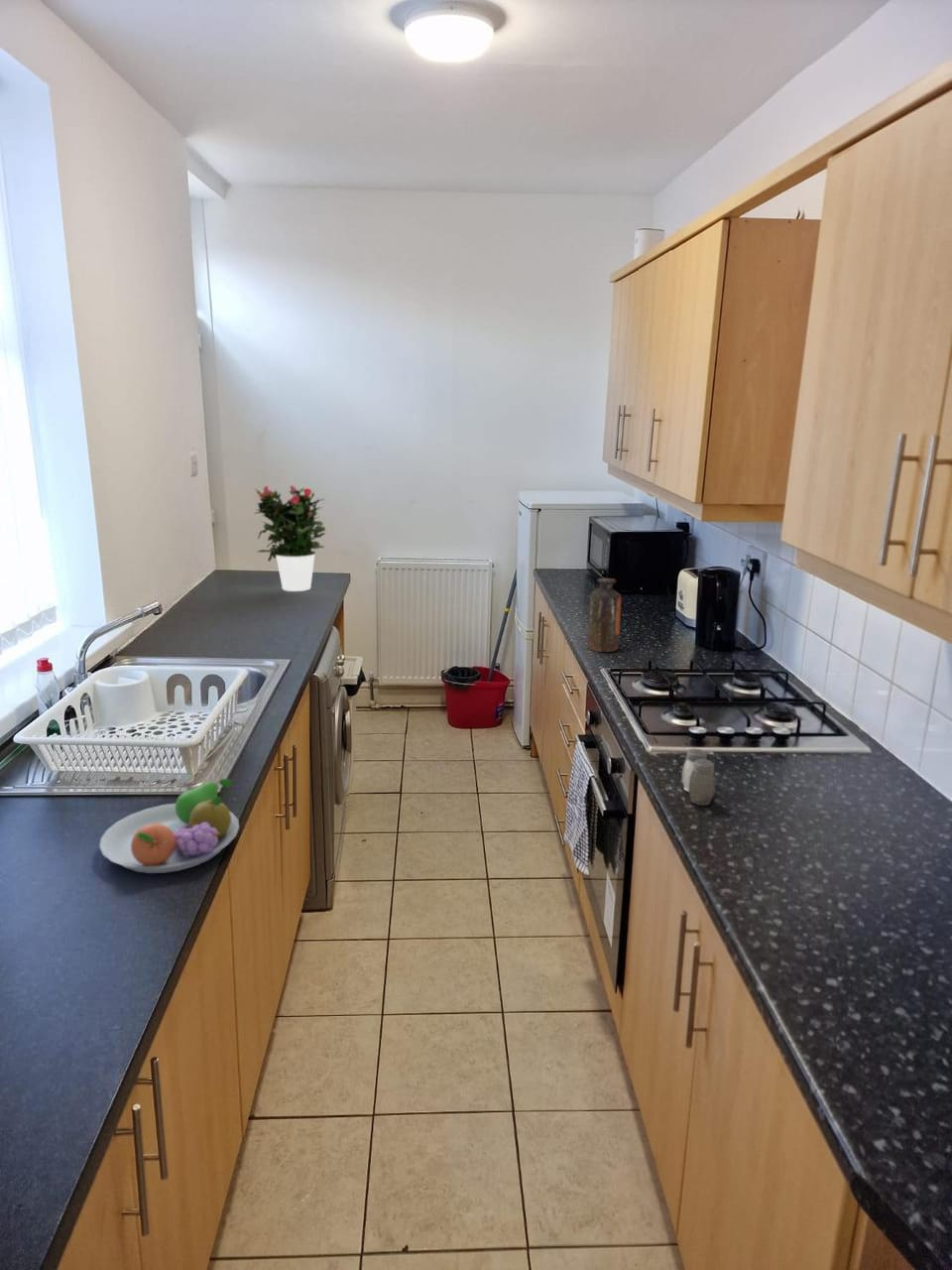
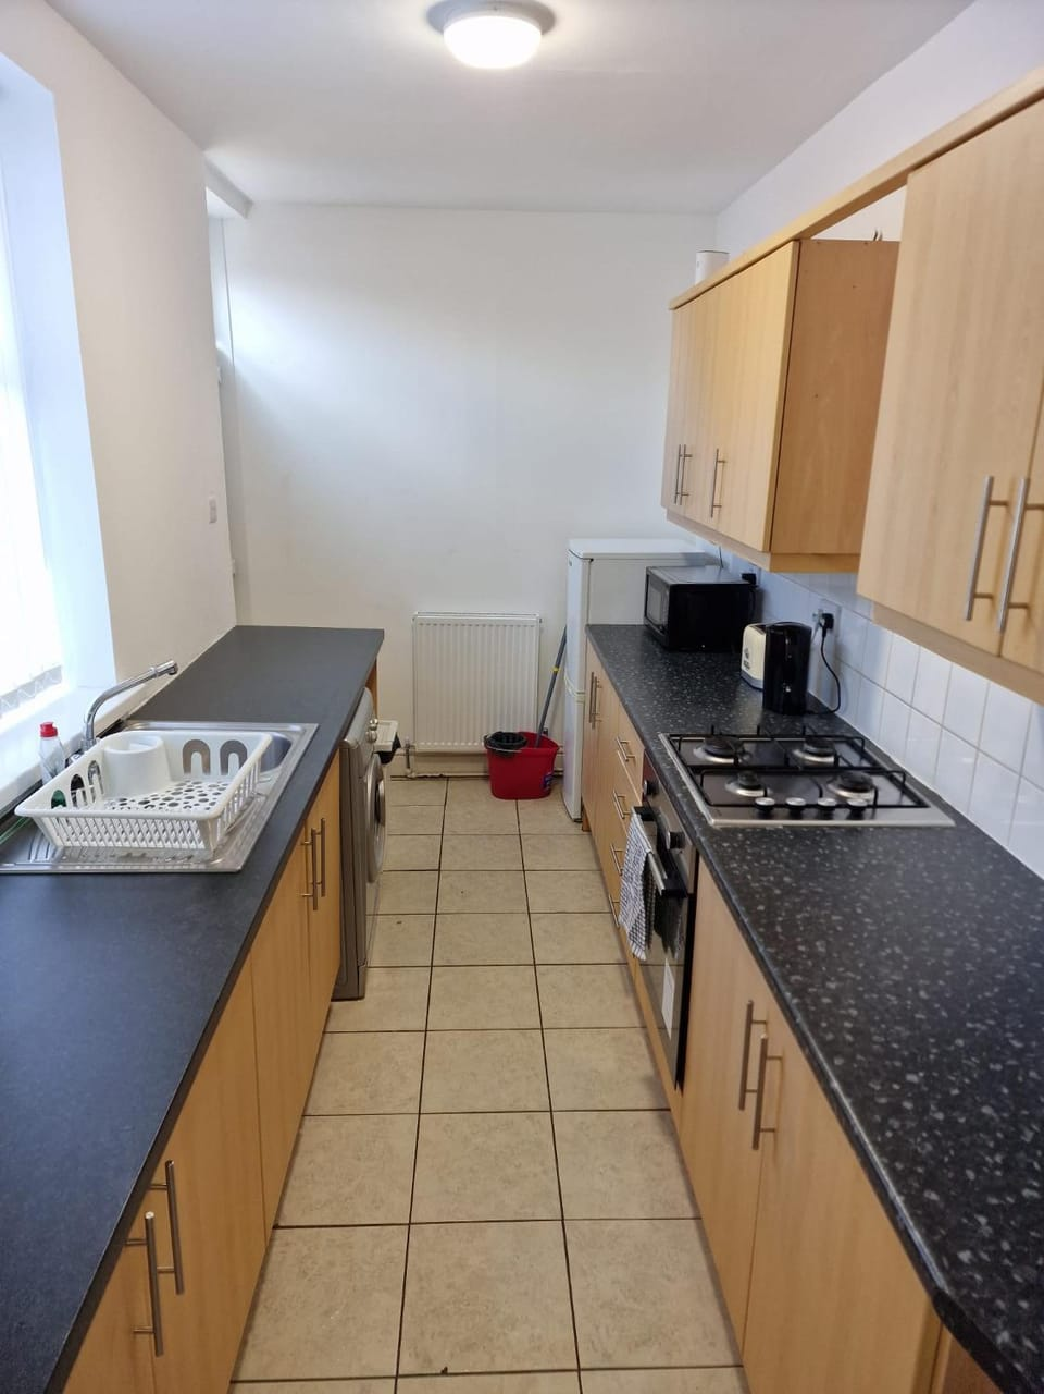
- fruit bowl (176, 819)
- salt and pepper shaker (698, 776)
- potted flower (292, 538)
- bottle (604, 613)
